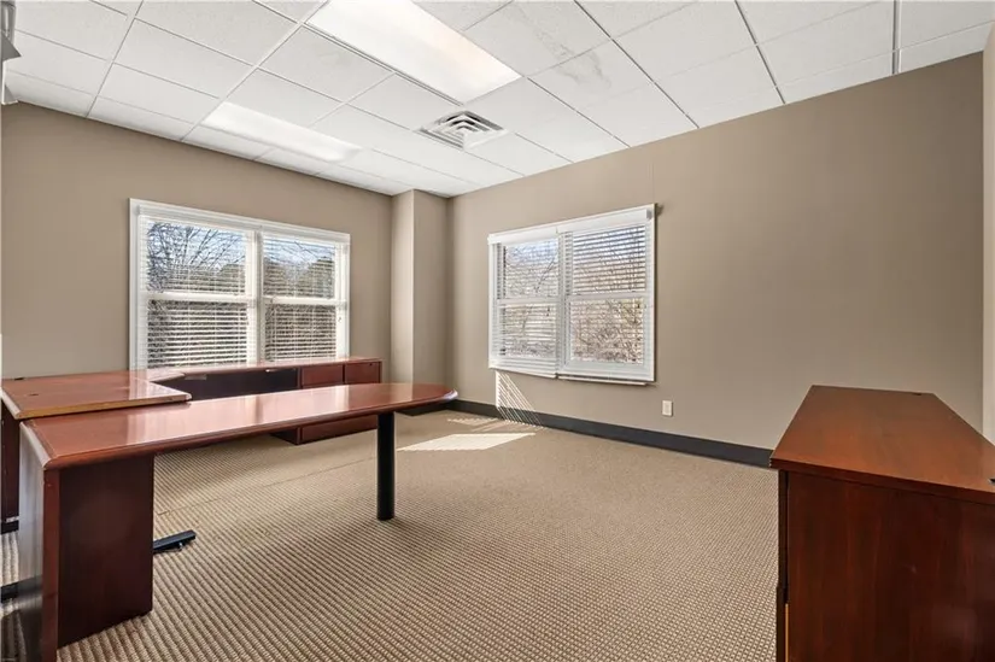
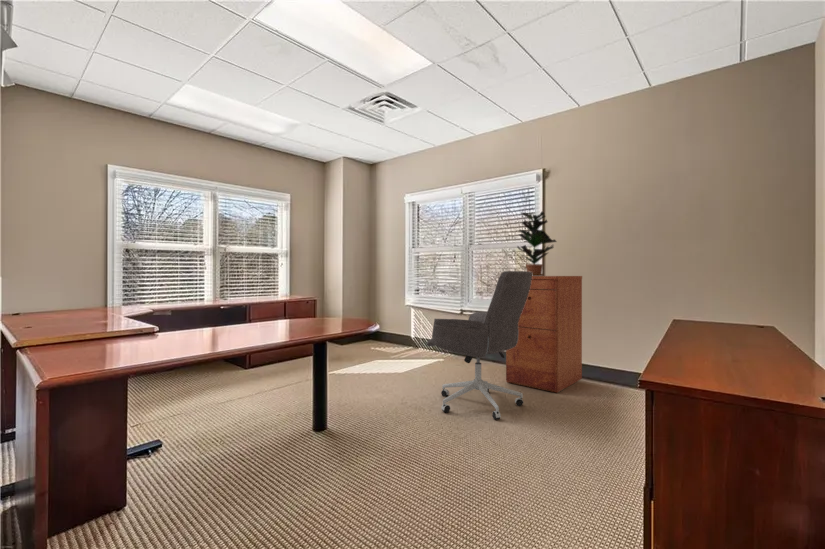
+ office chair (480, 338)
+ filing cabinet (544, 328)
+ potted plant (538, 243)
